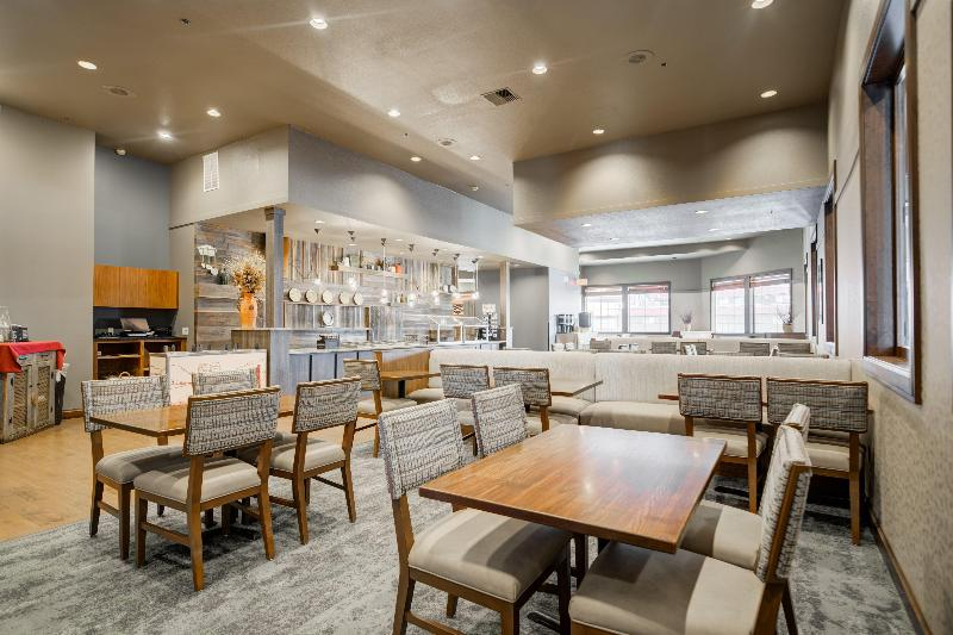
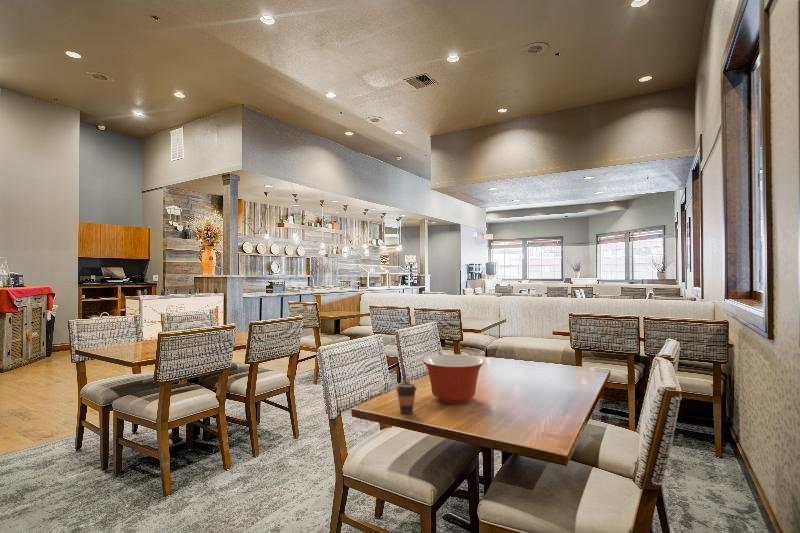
+ coffee cup (406, 398)
+ mixing bowl (453, 379)
